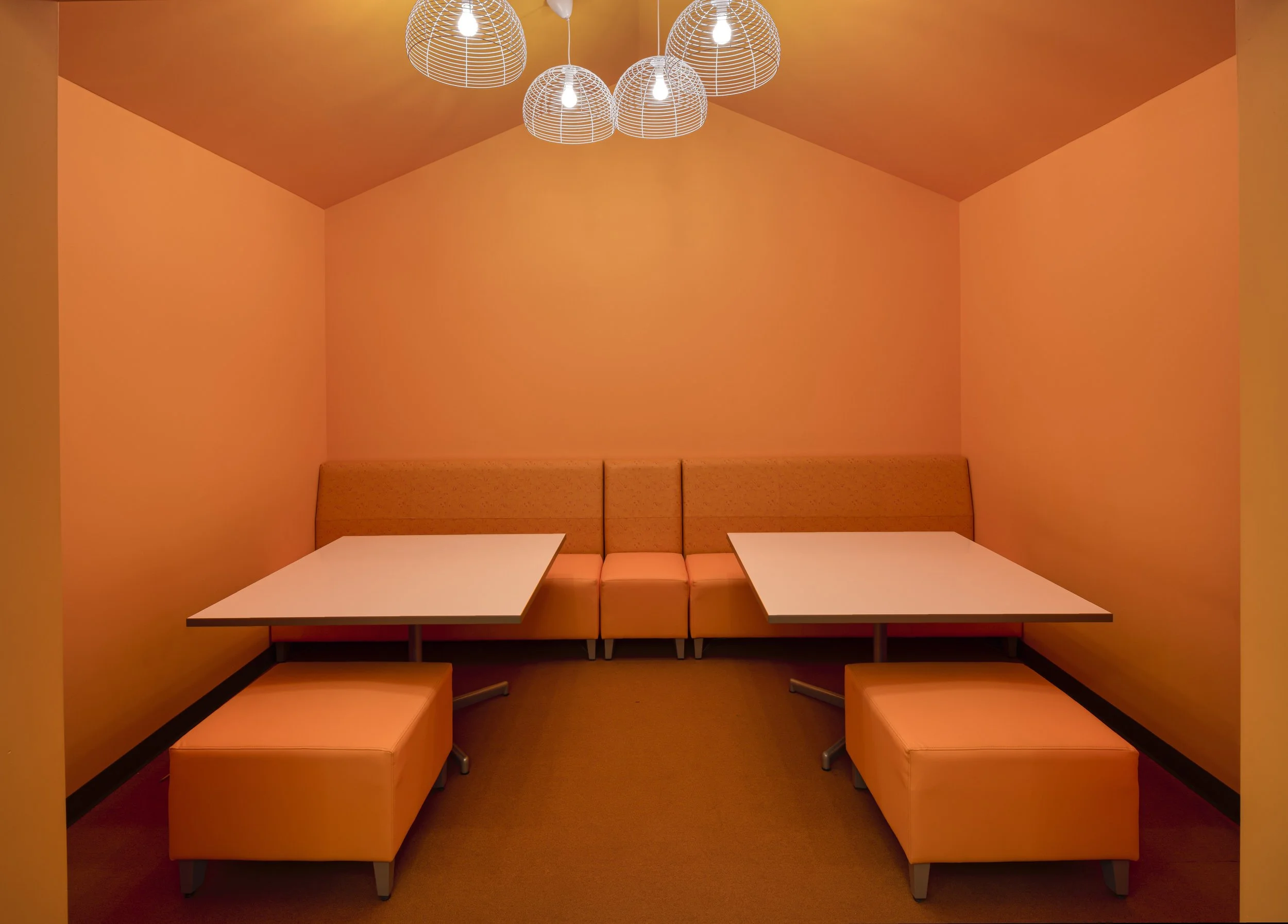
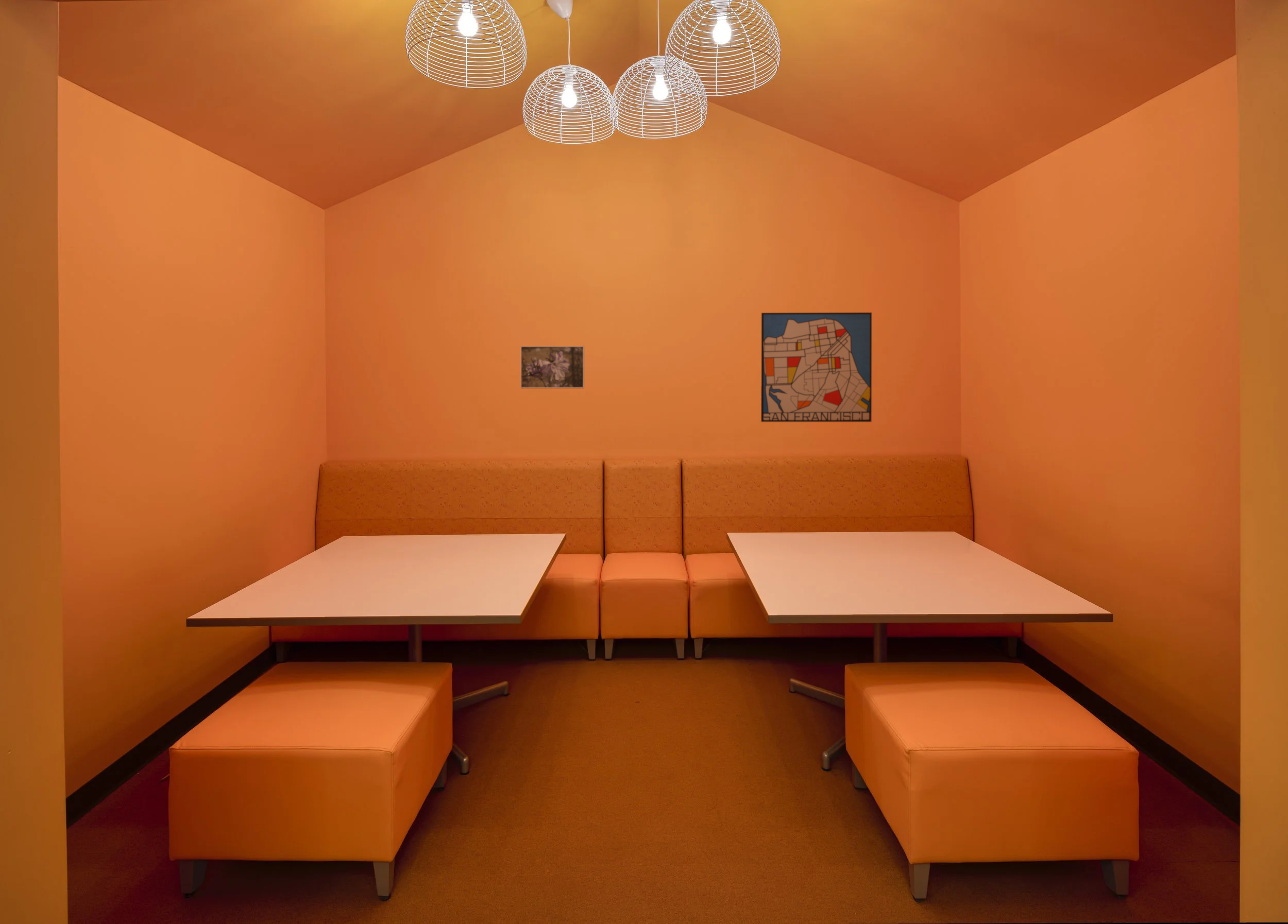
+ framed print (552, 367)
+ wall art (816, 367)
